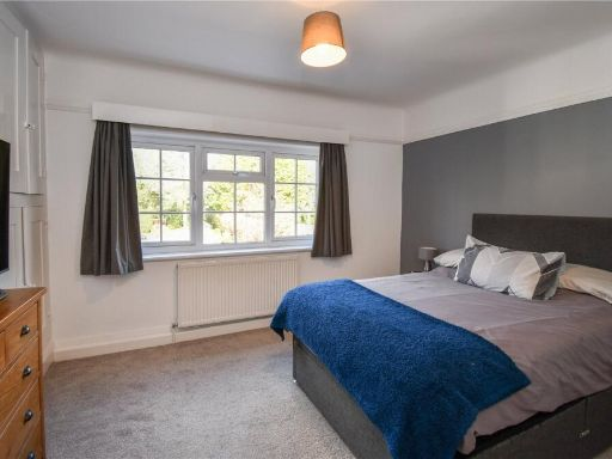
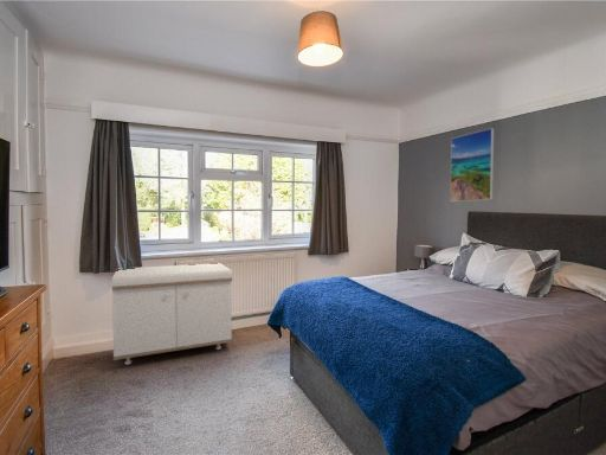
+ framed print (470, 167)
+ storage bench (173, 309)
